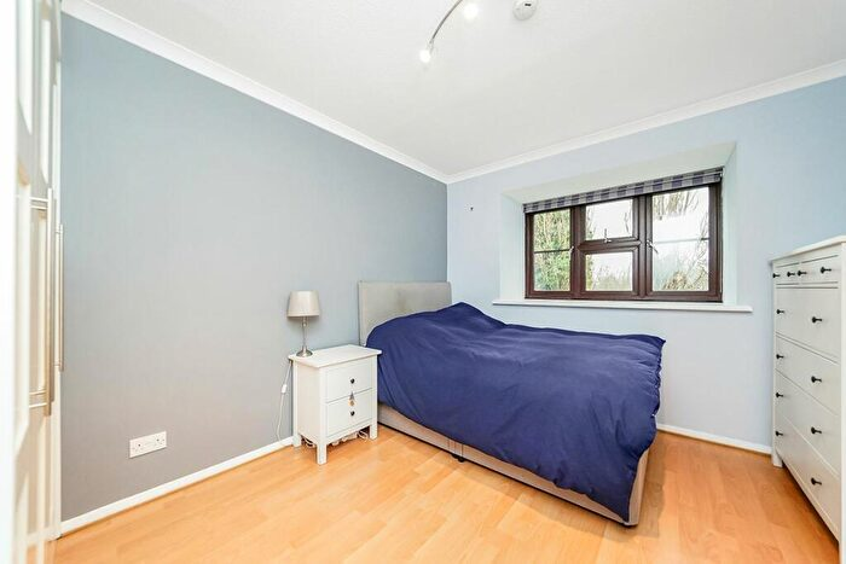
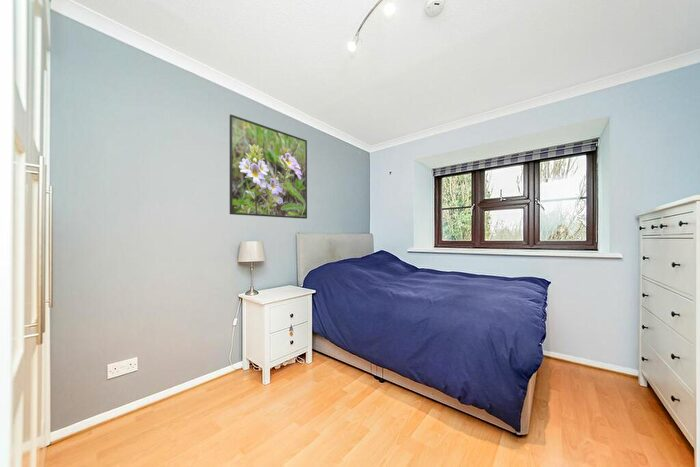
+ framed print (272, 172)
